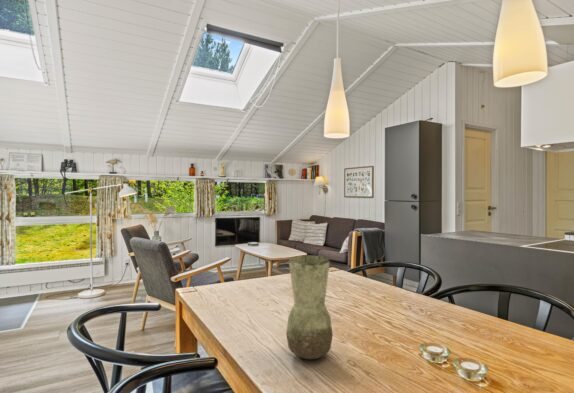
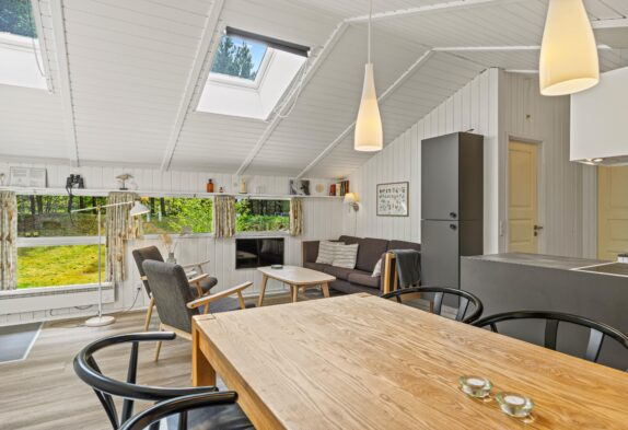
- vase (309, 306)
